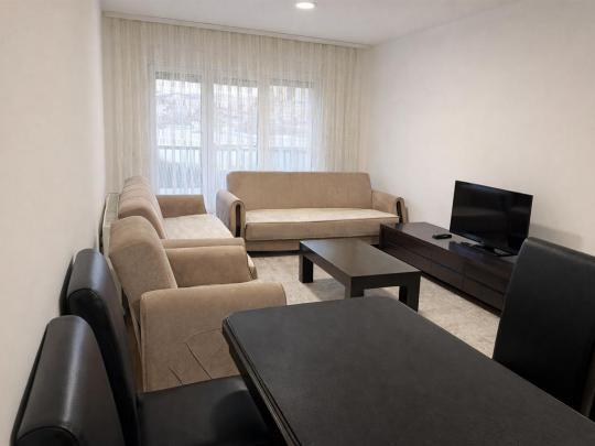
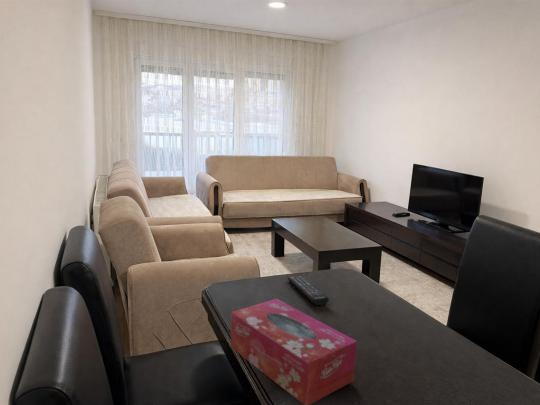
+ remote control (306, 289)
+ tissue box (289, 344)
